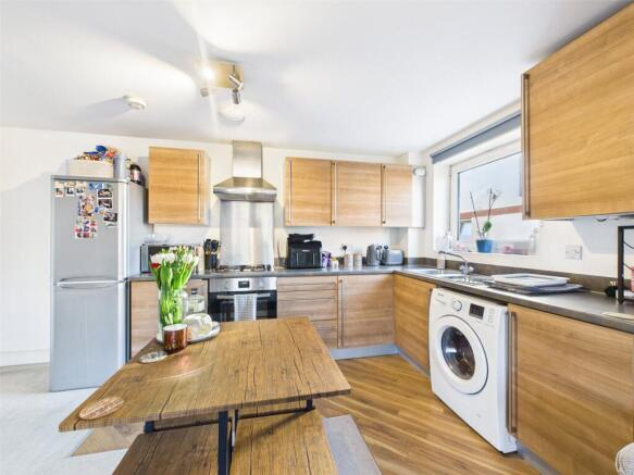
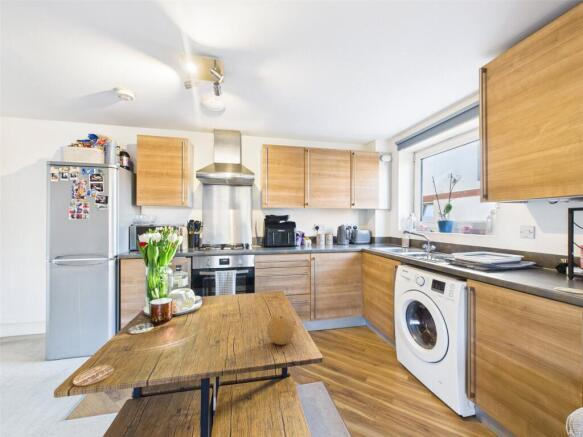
+ fruit (280, 329)
